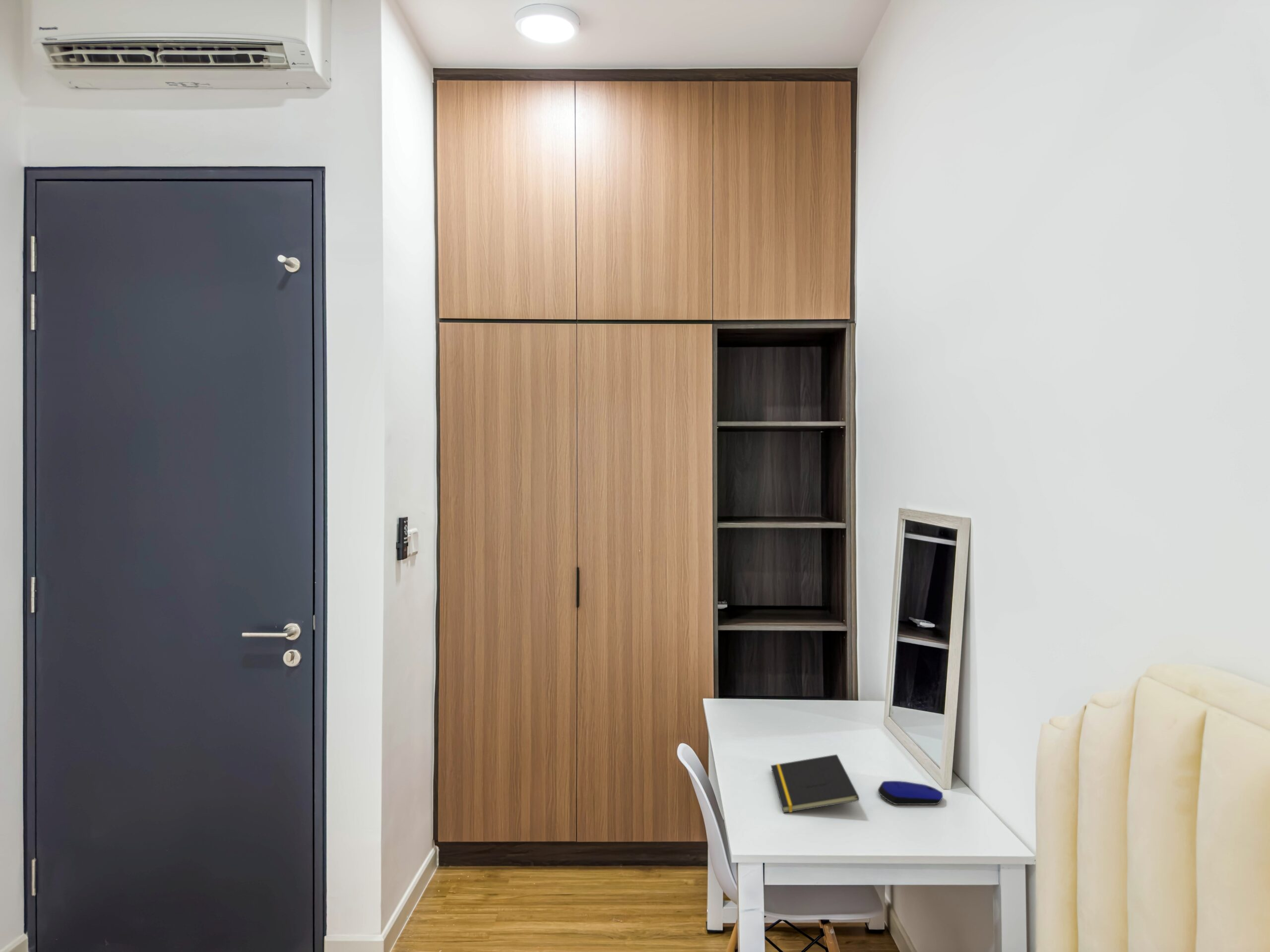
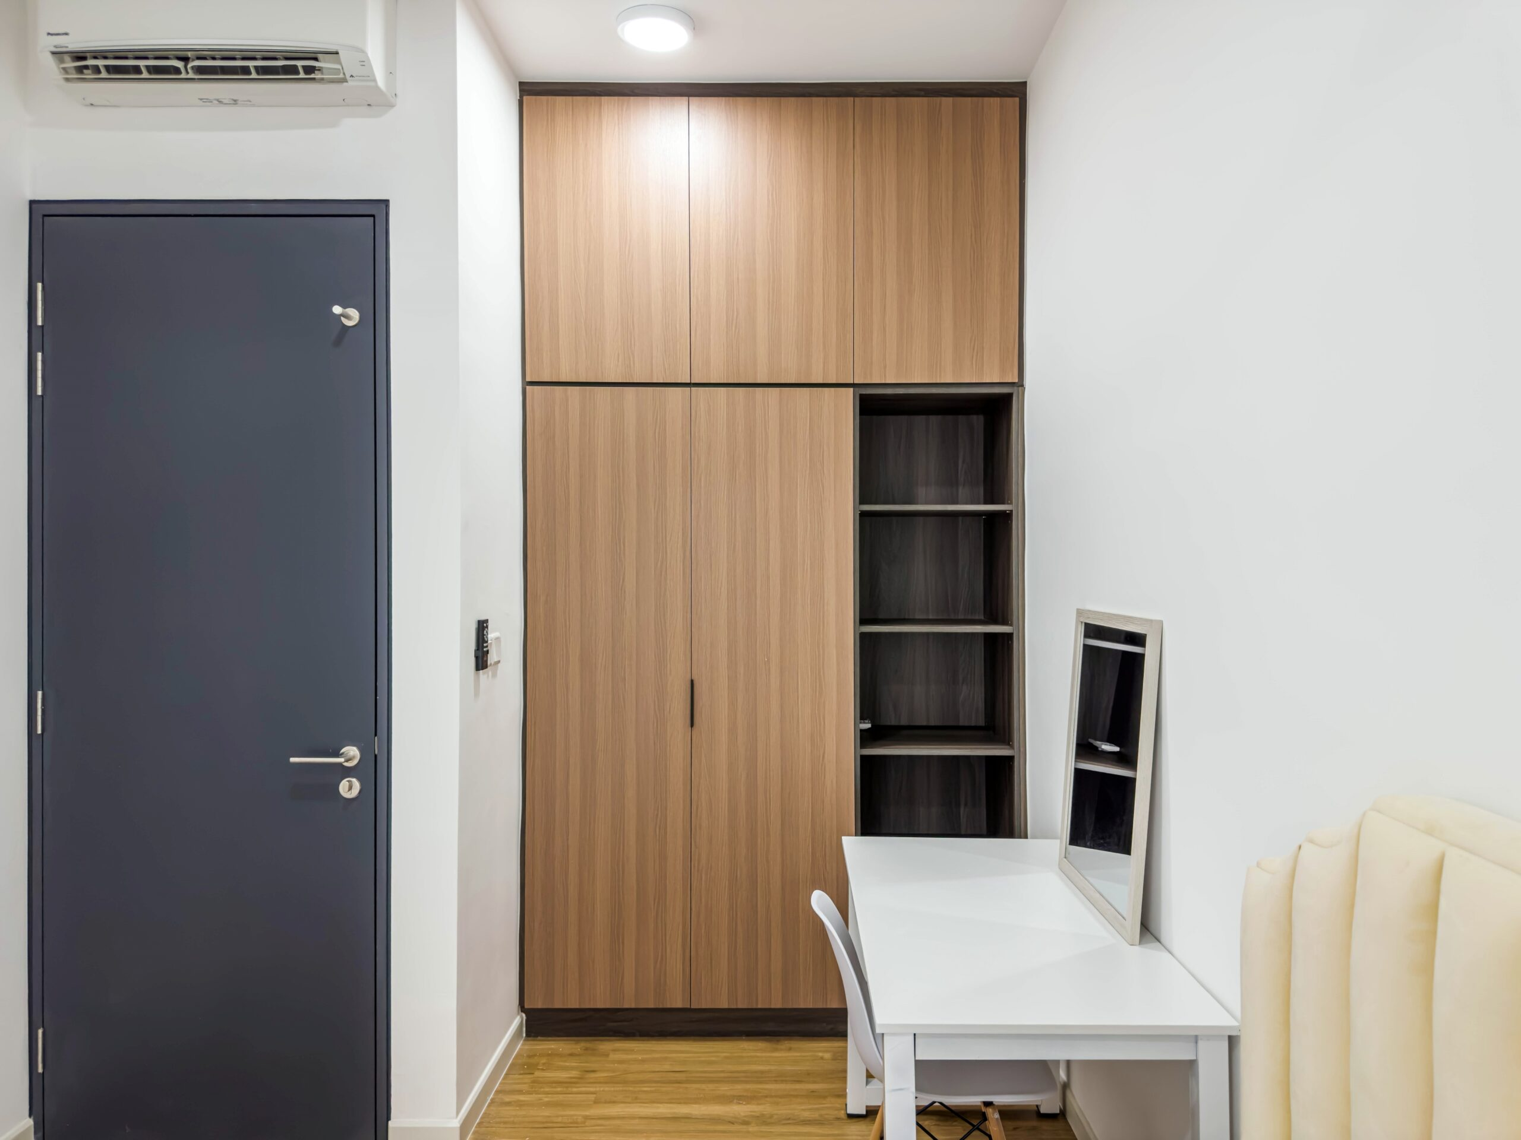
- computer mouse (910, 791)
- notepad (812, 781)
